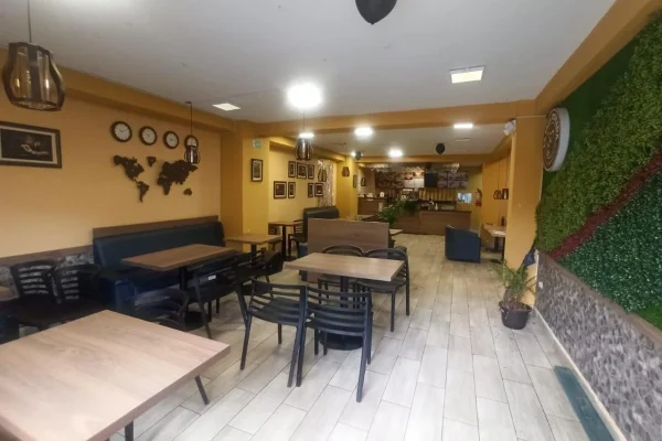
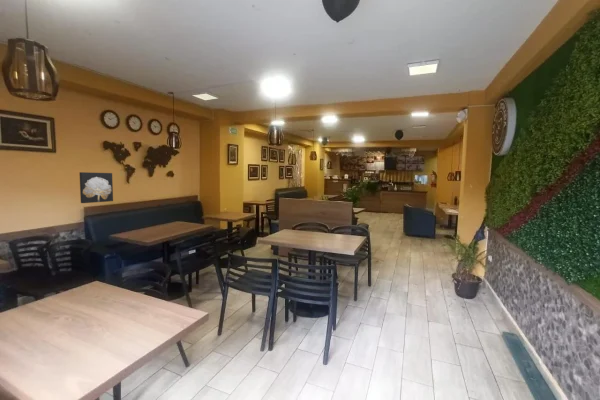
+ wall art (97, 187)
